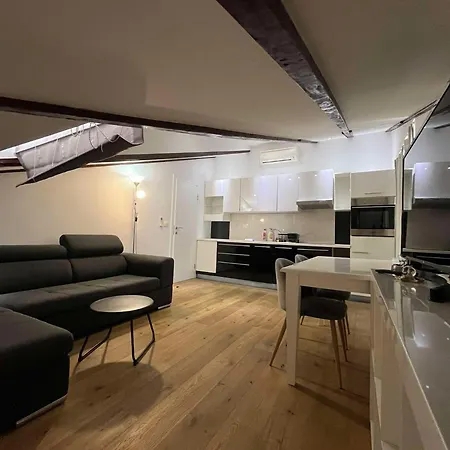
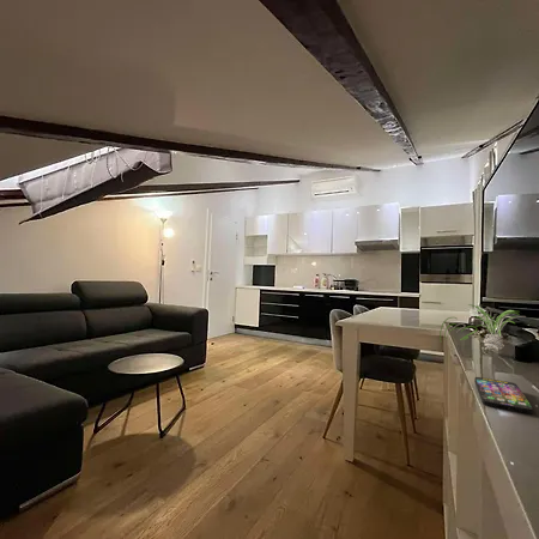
+ plant (476, 328)
+ smartphone (499, 393)
